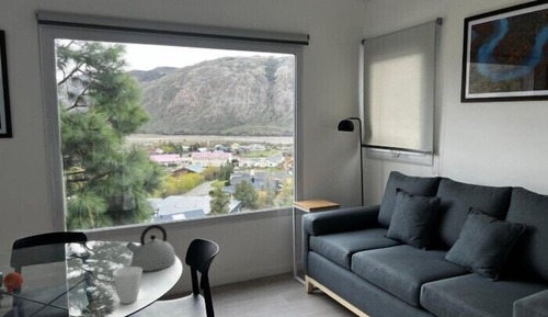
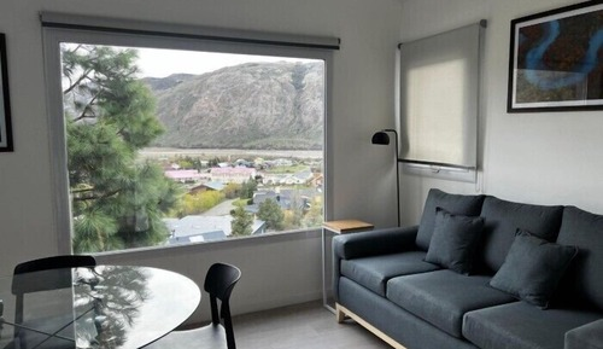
- kettle (150, 244)
- cup (127, 285)
- fruit (13, 281)
